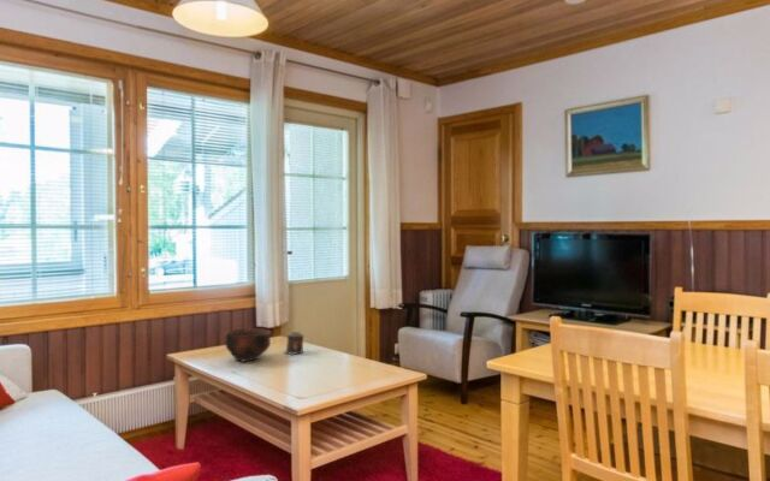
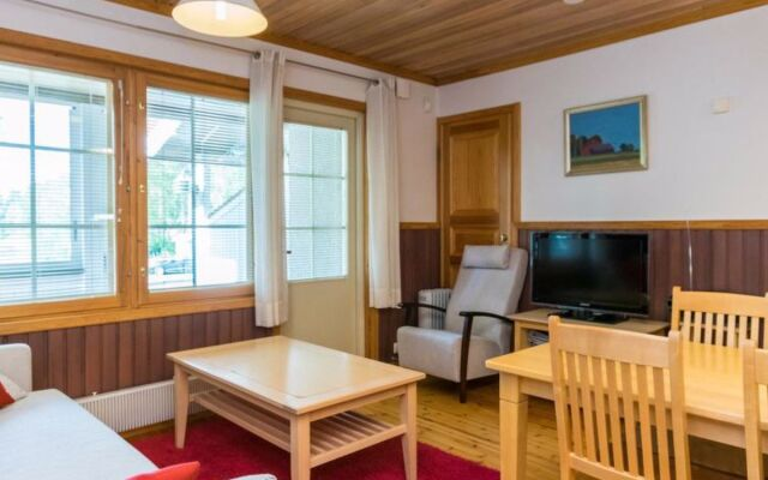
- bowl (248, 345)
- candle (294, 343)
